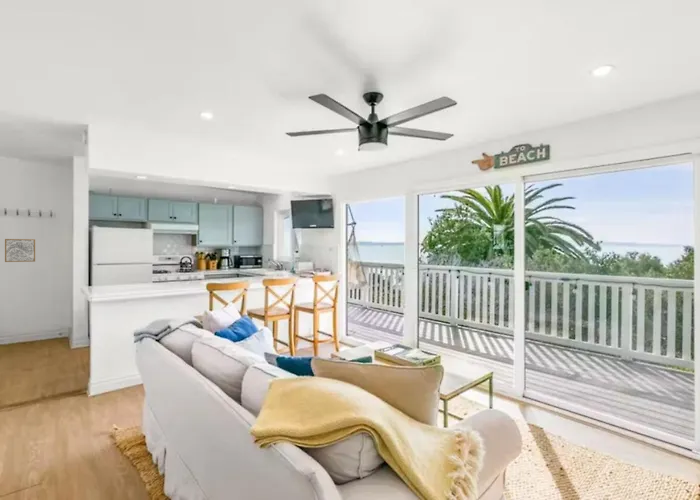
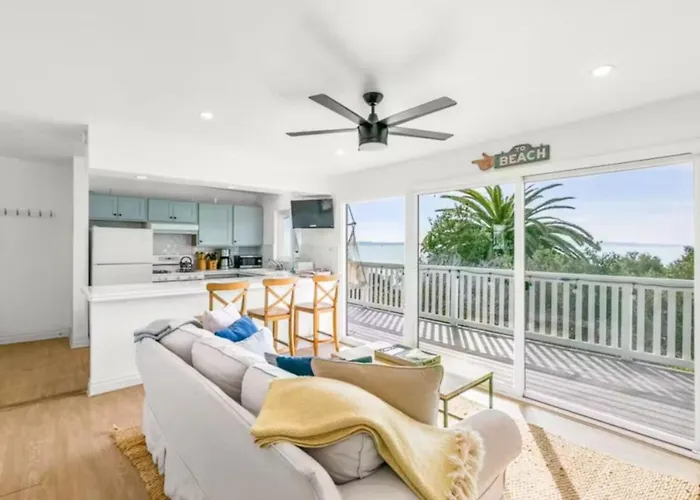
- wall art (20, 250)
